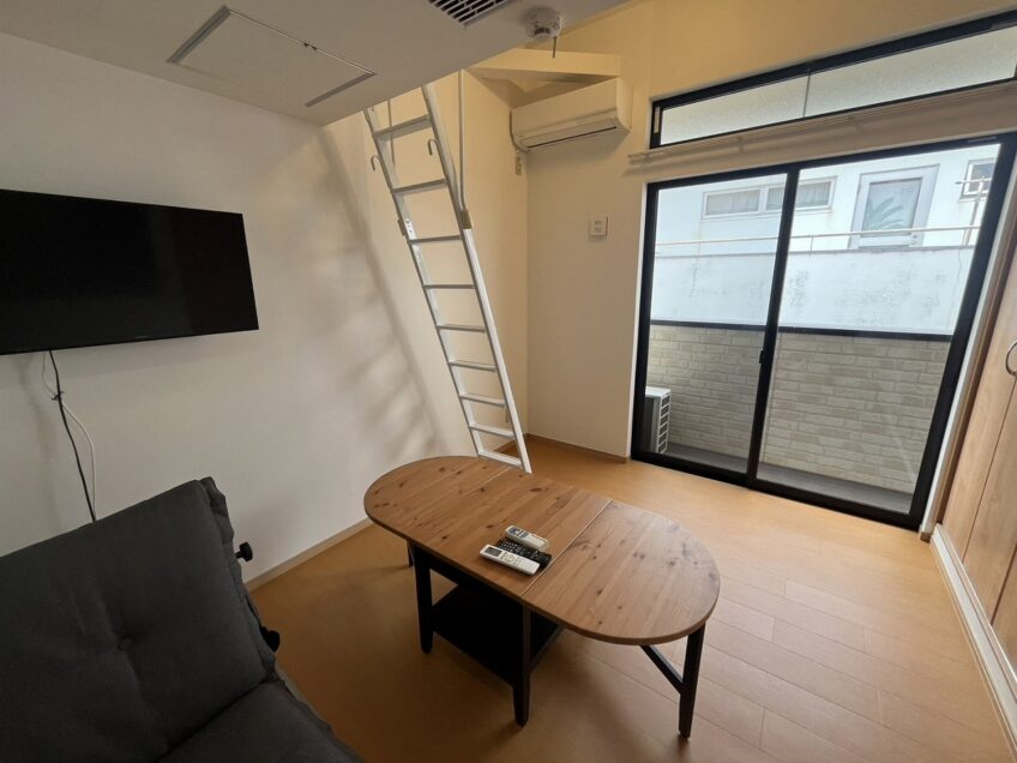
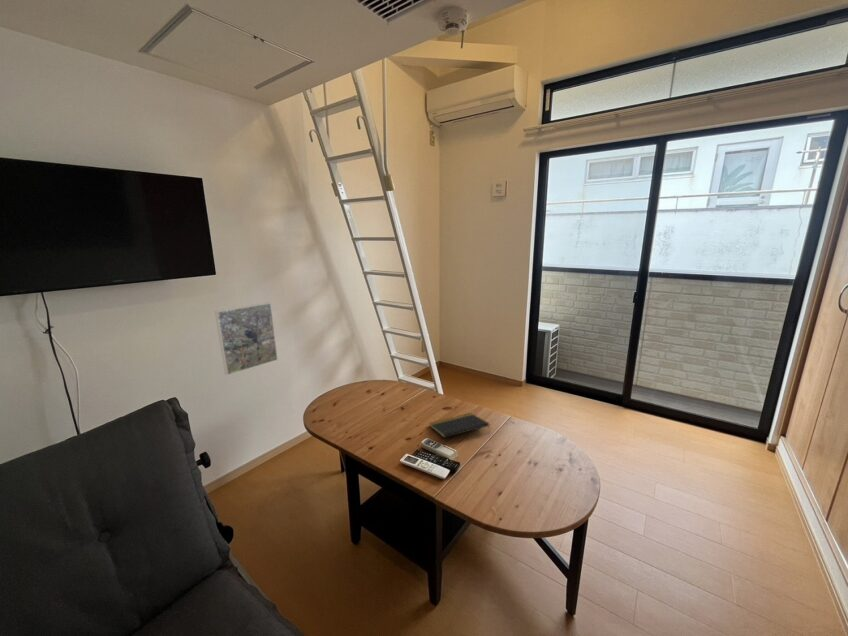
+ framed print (248, 337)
+ notepad (458, 424)
